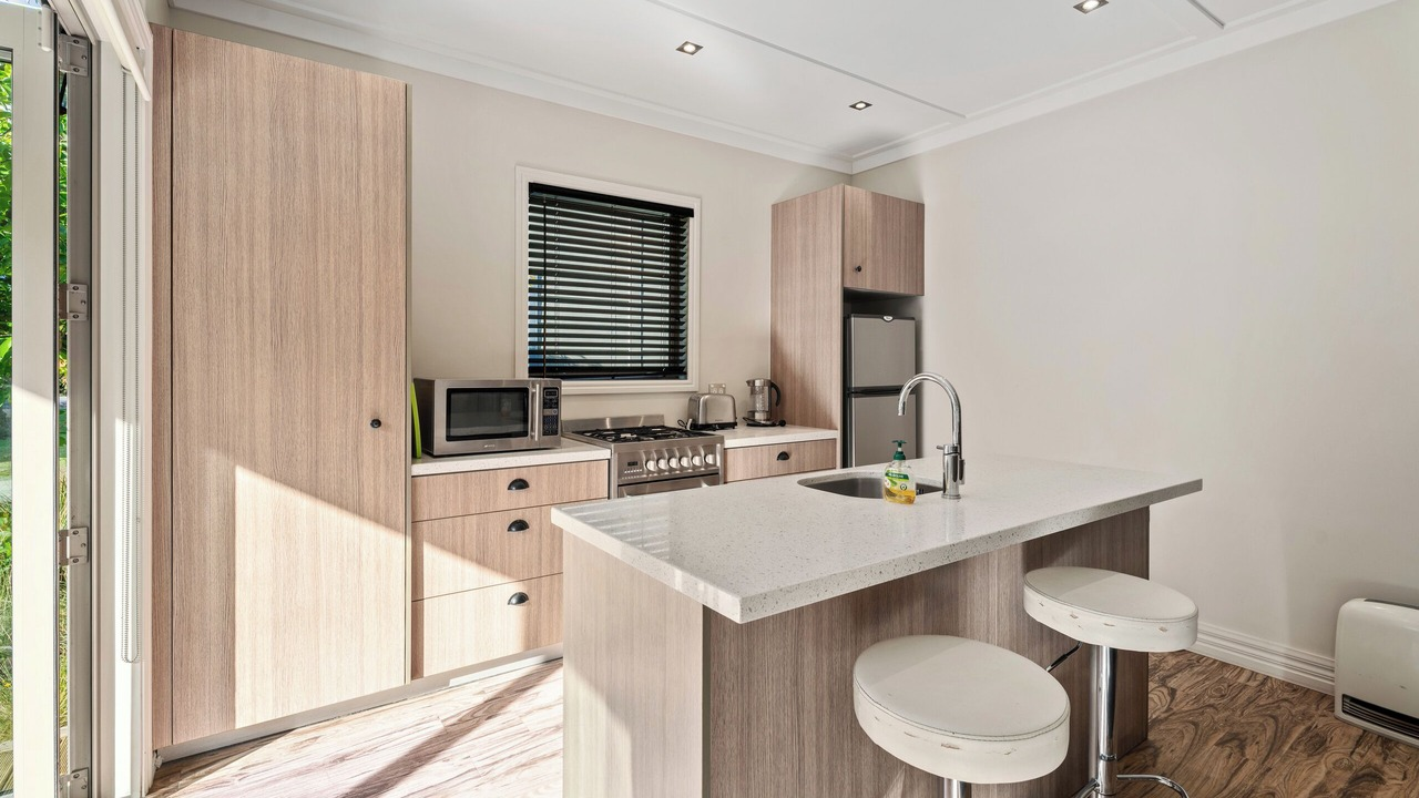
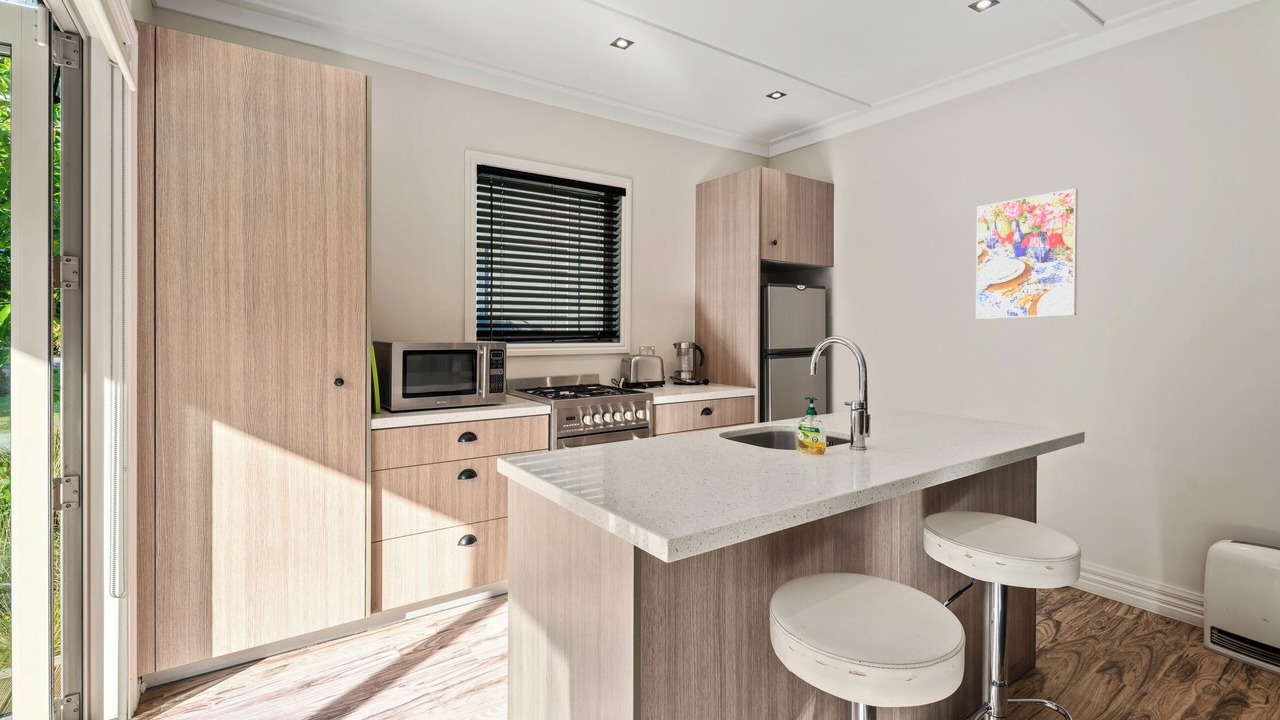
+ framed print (1023, 257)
